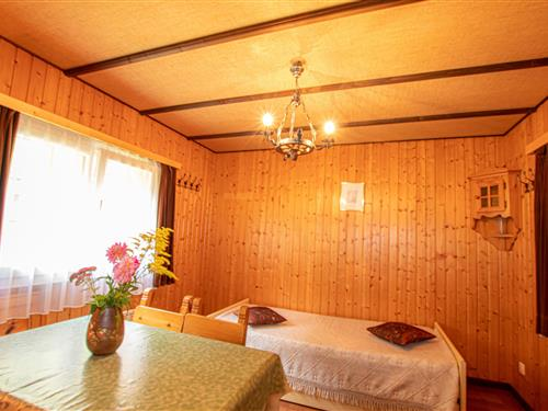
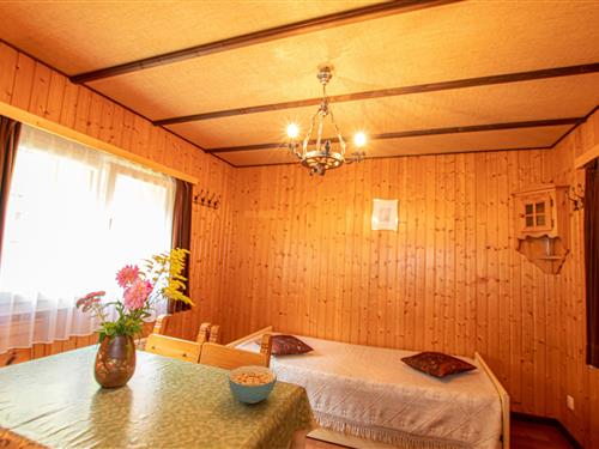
+ cereal bowl (252, 387)
